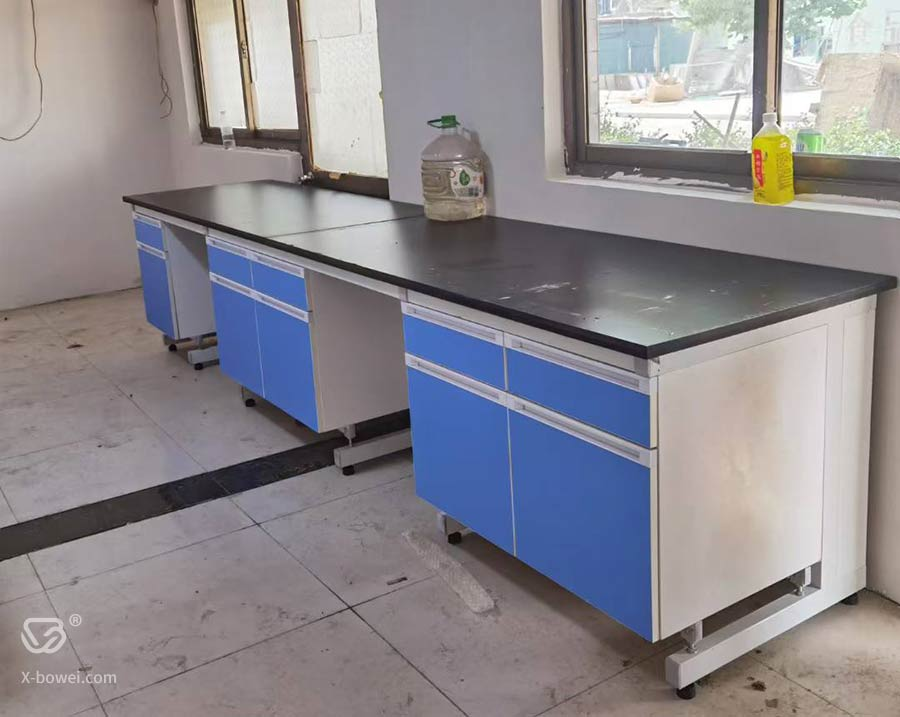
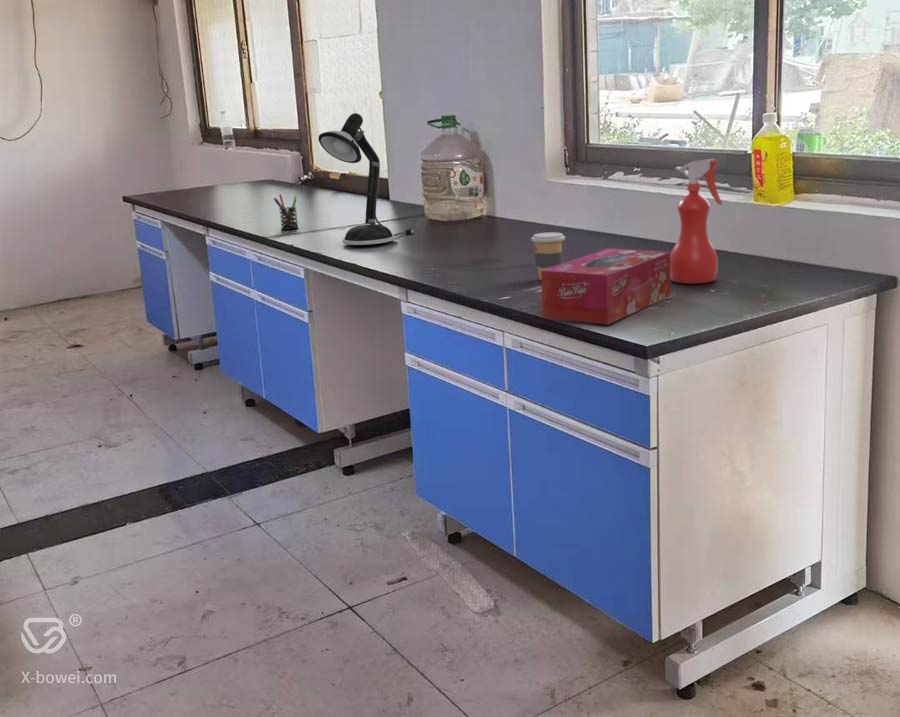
+ tissue box (608, 283)
+ coffee cup (548, 256)
+ desk lamp (368, 178)
+ spray bottle (698, 220)
+ pen holder (288, 211)
